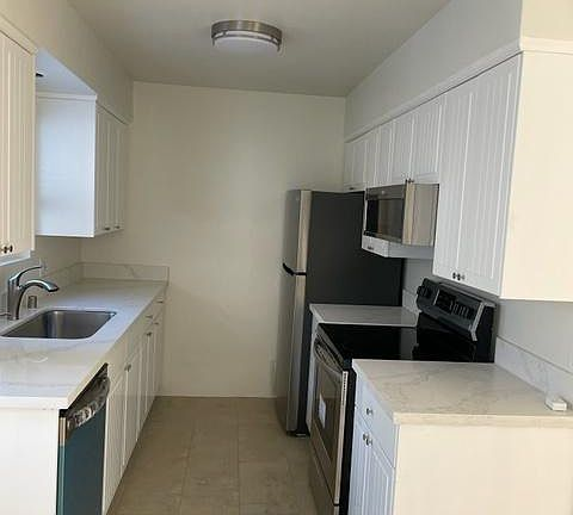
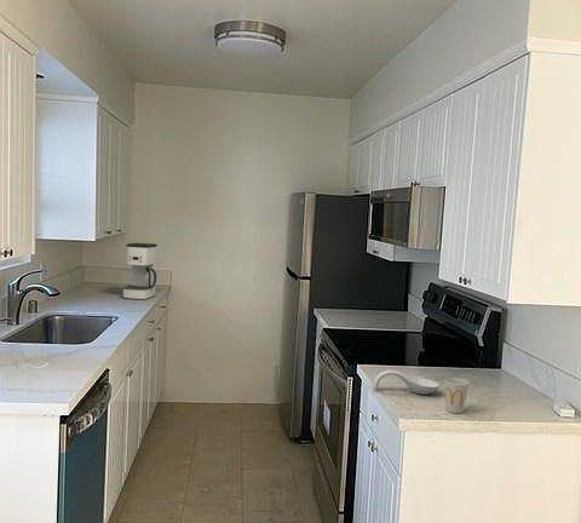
+ coffee maker (142, 270)
+ spoon rest (407, 381)
+ cup (455, 395)
